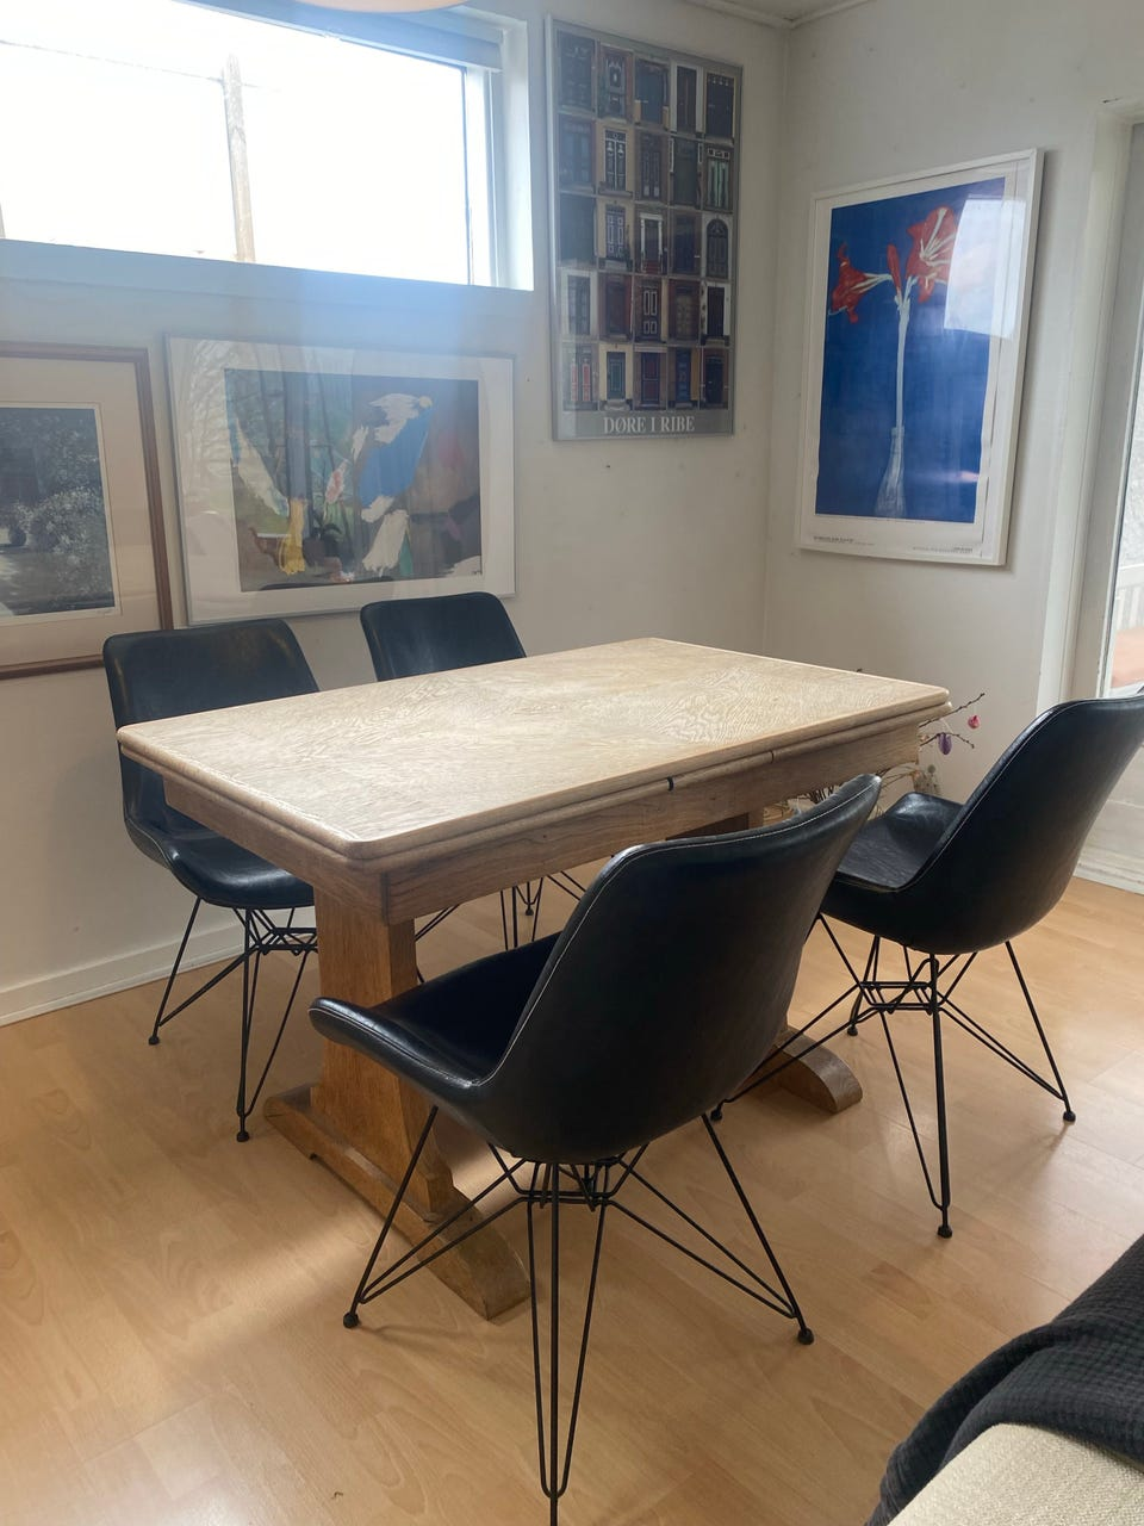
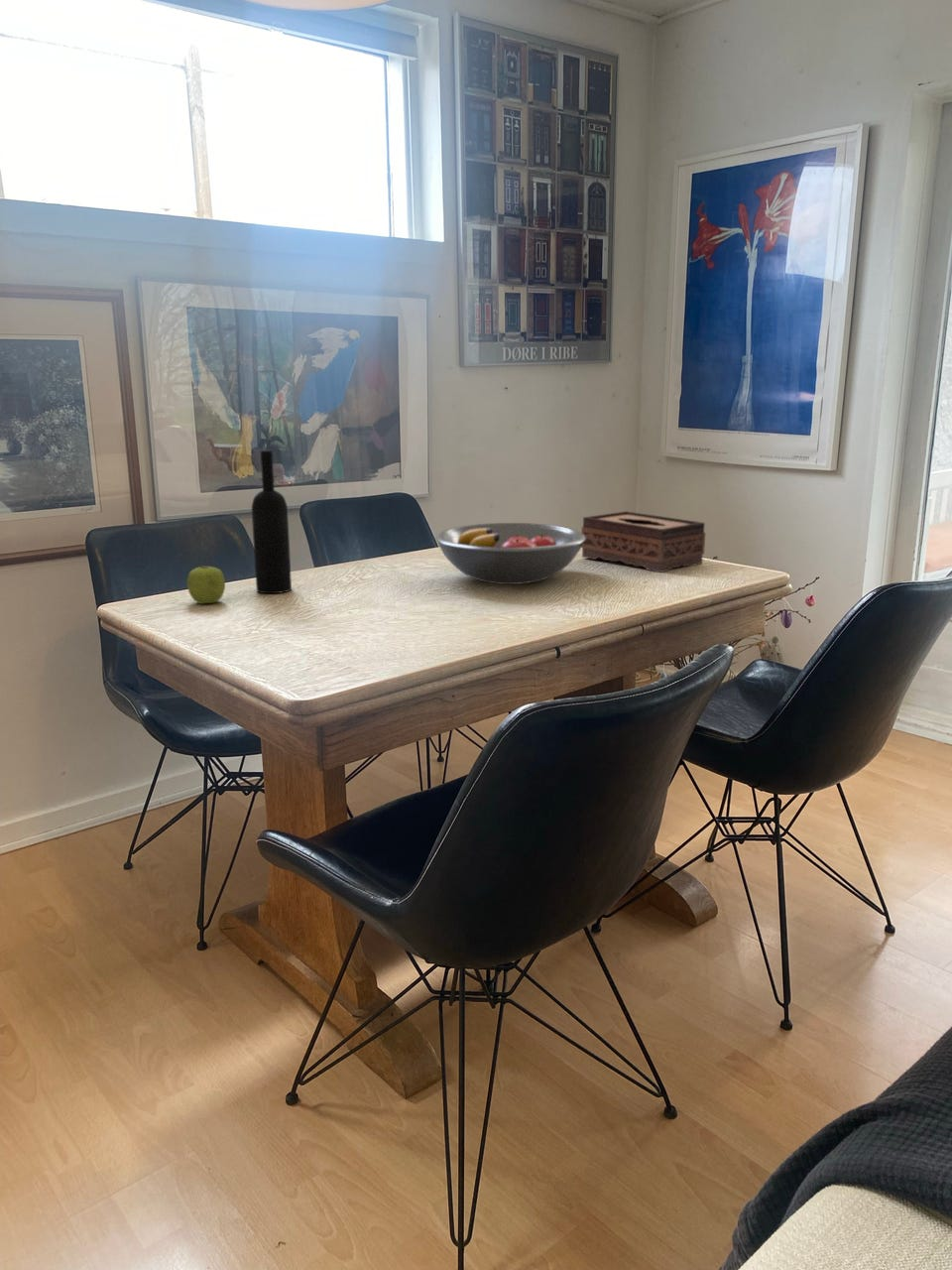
+ tissue box (642, 540)
+ fruit bowl (510, 551)
+ wine bottle (270, 521)
+ fruit (205, 582)
